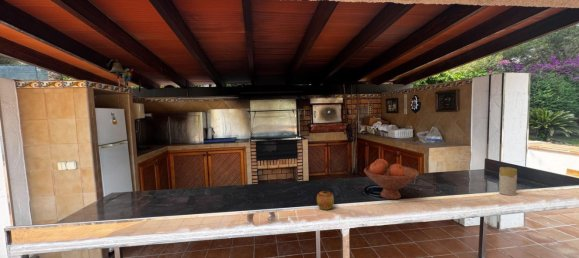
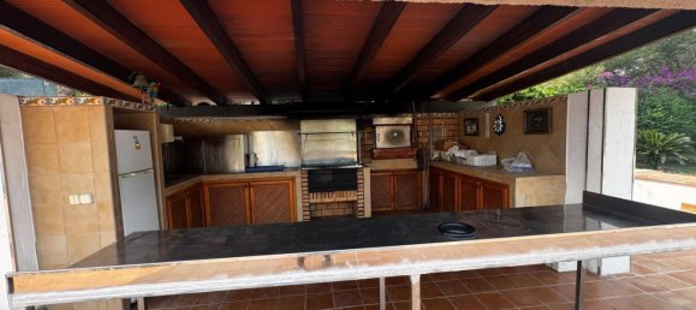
- apple (325, 198)
- fruit bowl (390, 178)
- candle (507, 181)
